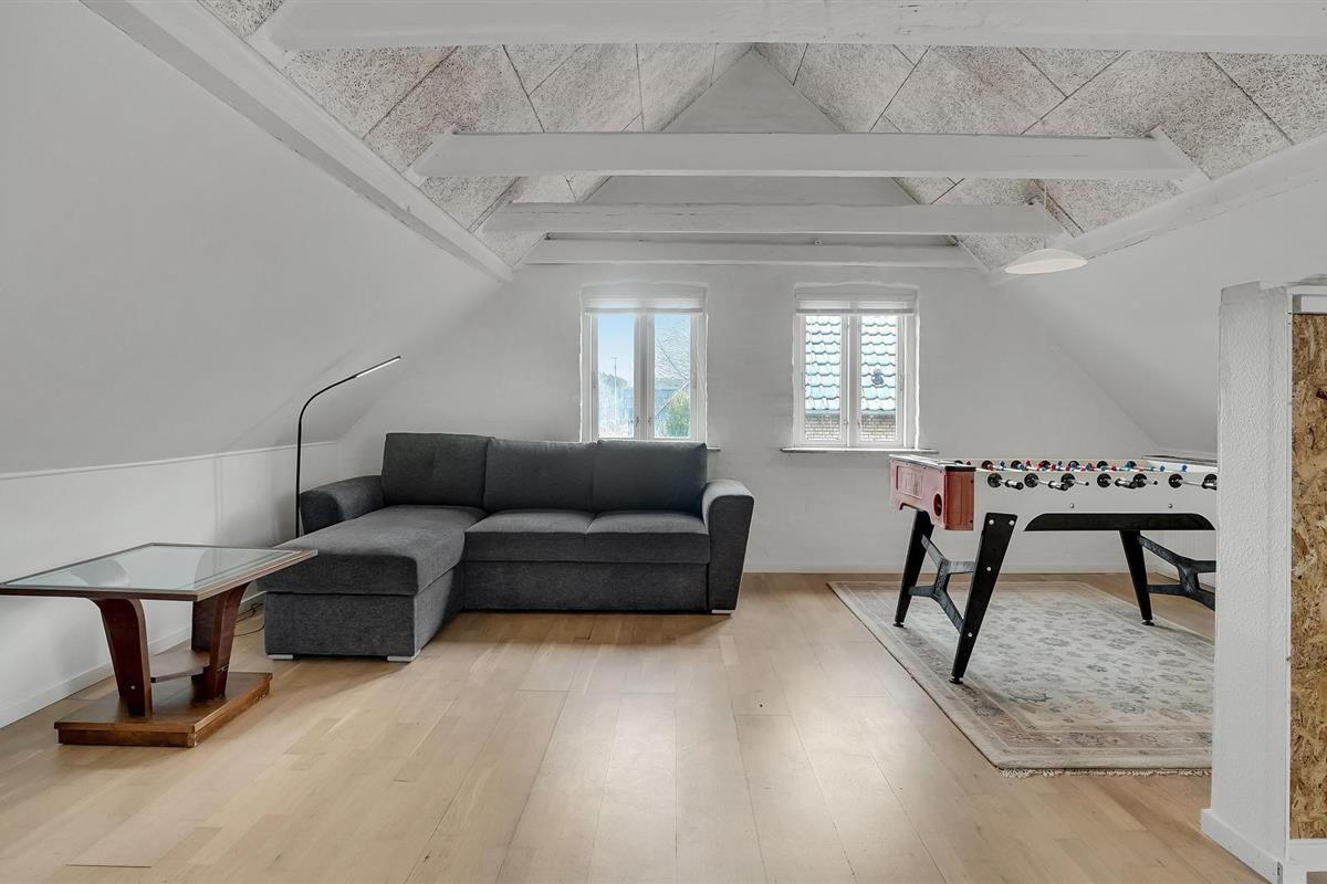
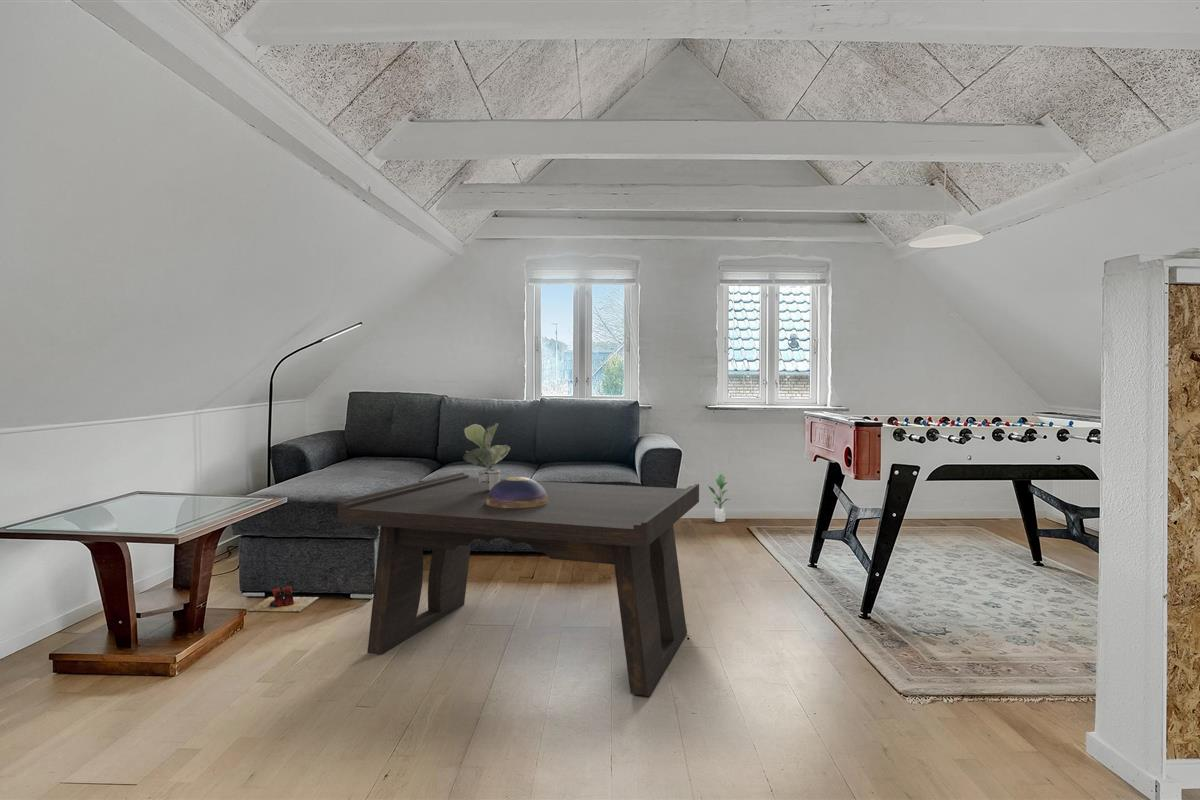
+ slippers (284, 596)
+ decorative bowl (517, 489)
+ potted plant (483, 455)
+ coffee table (535, 551)
+ potted plant (719, 498)
